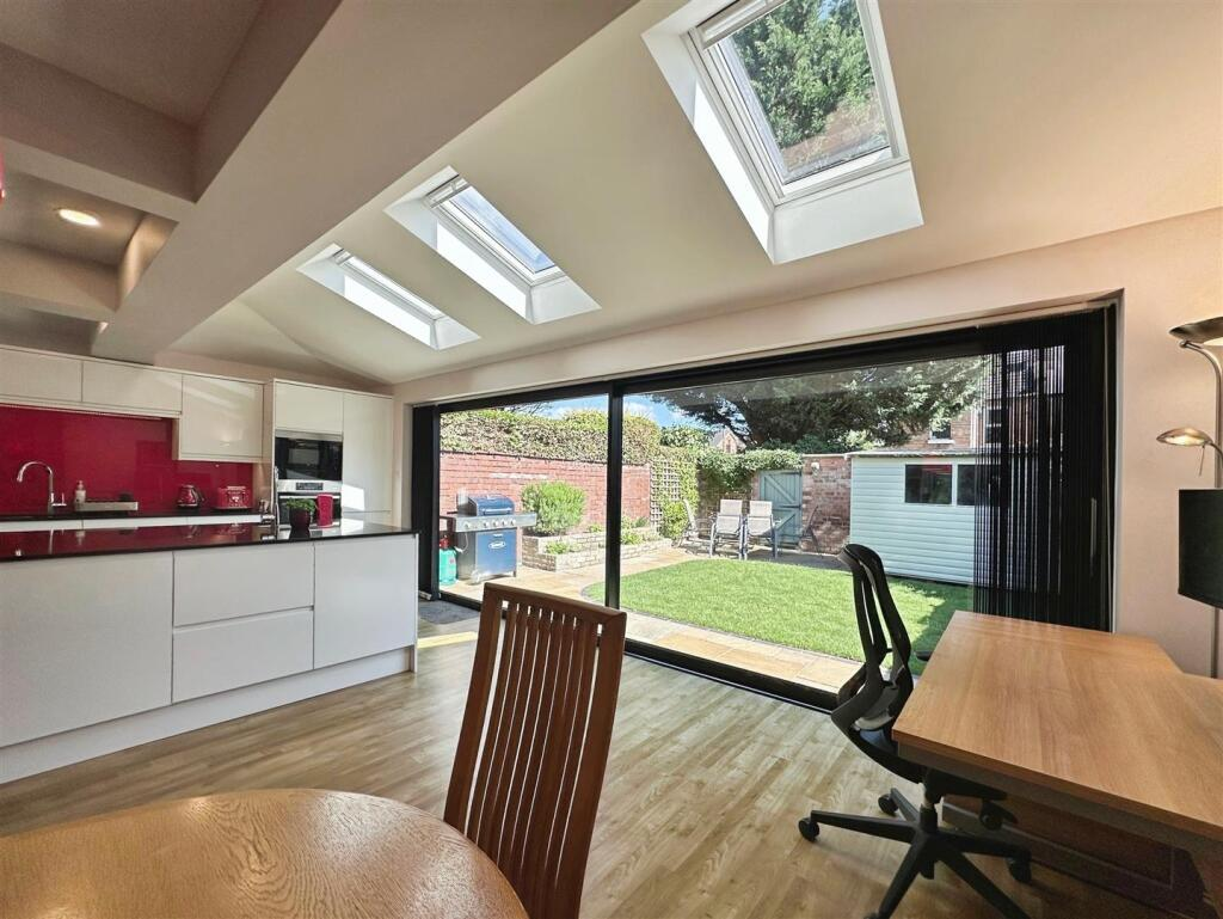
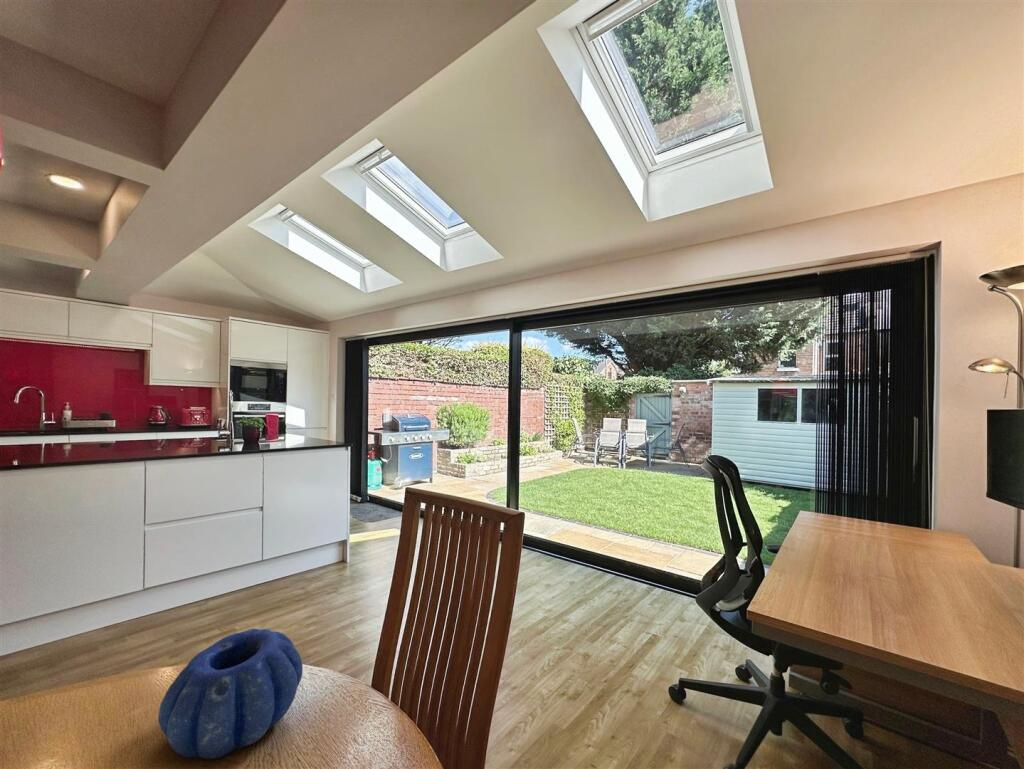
+ decorative bowl (236, 685)
